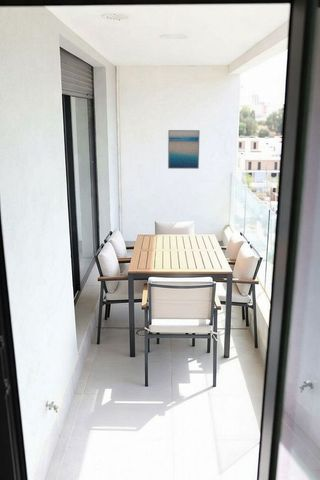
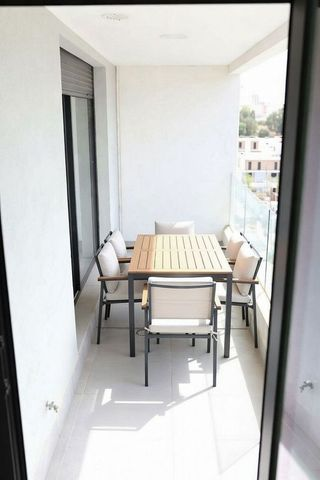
- wall art (183, 149)
